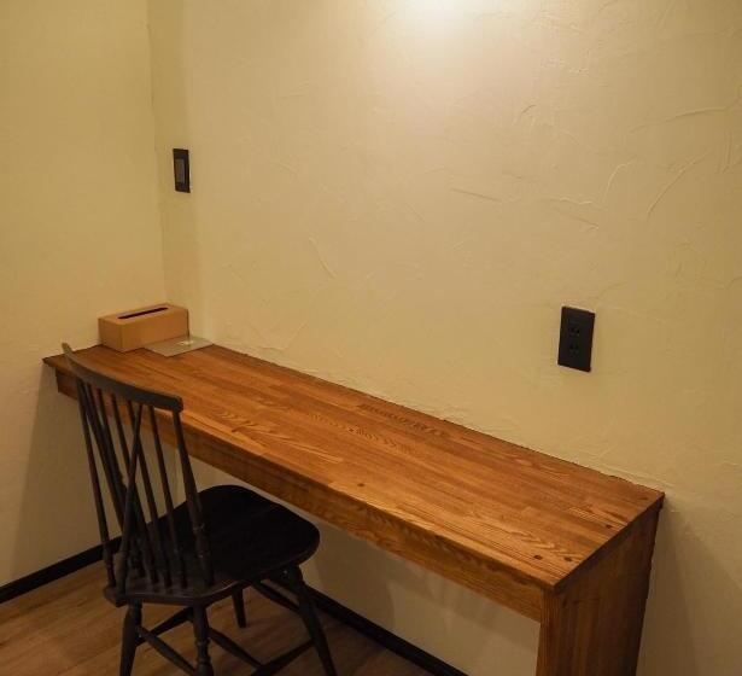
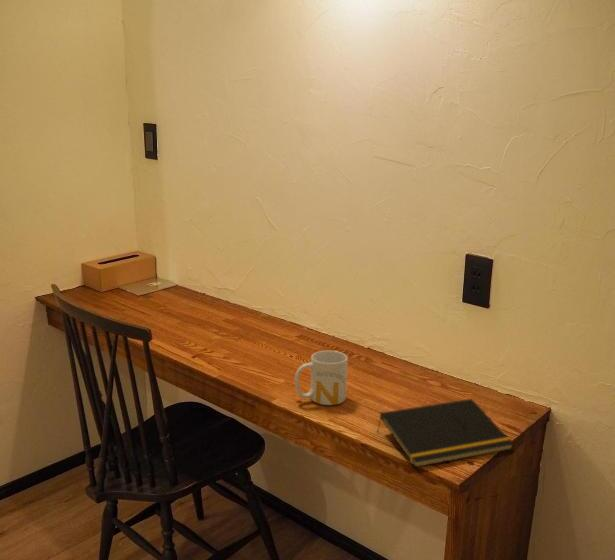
+ mug (323, 379)
+ notepad (445, 430)
